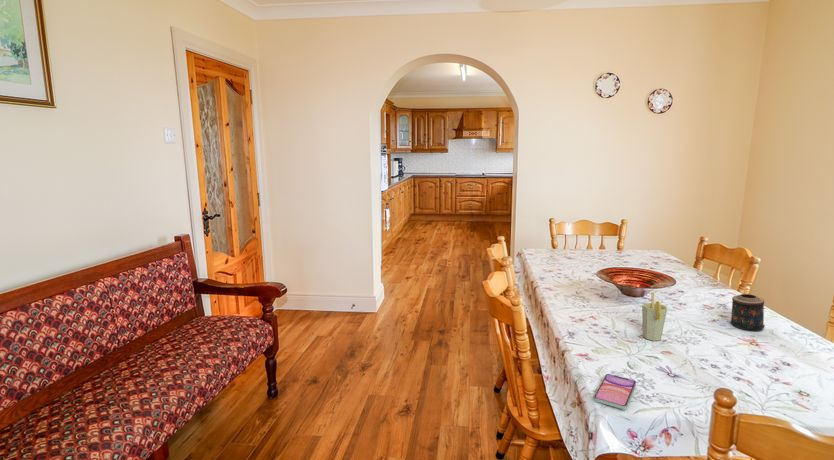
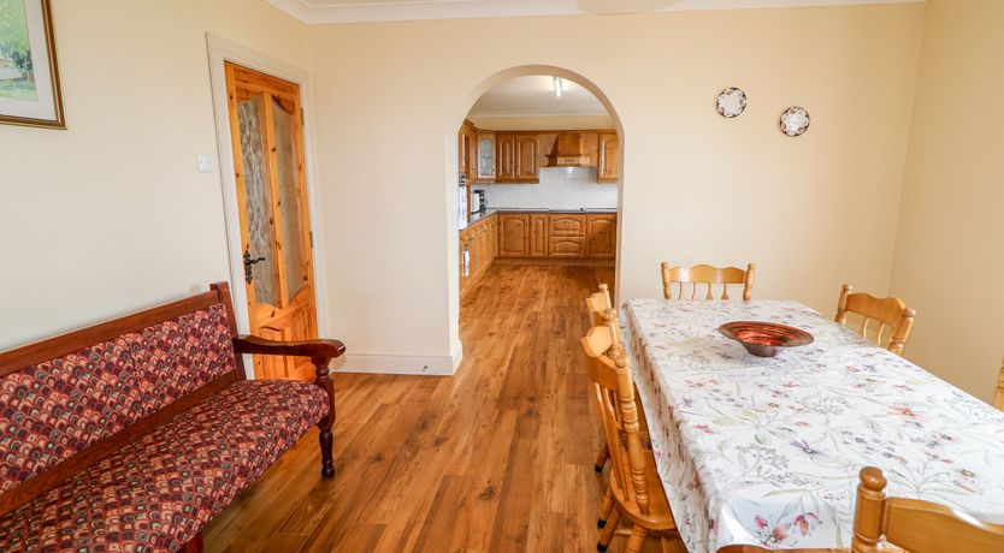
- candle (747, 309)
- smartphone (615, 390)
- cup (654, 317)
